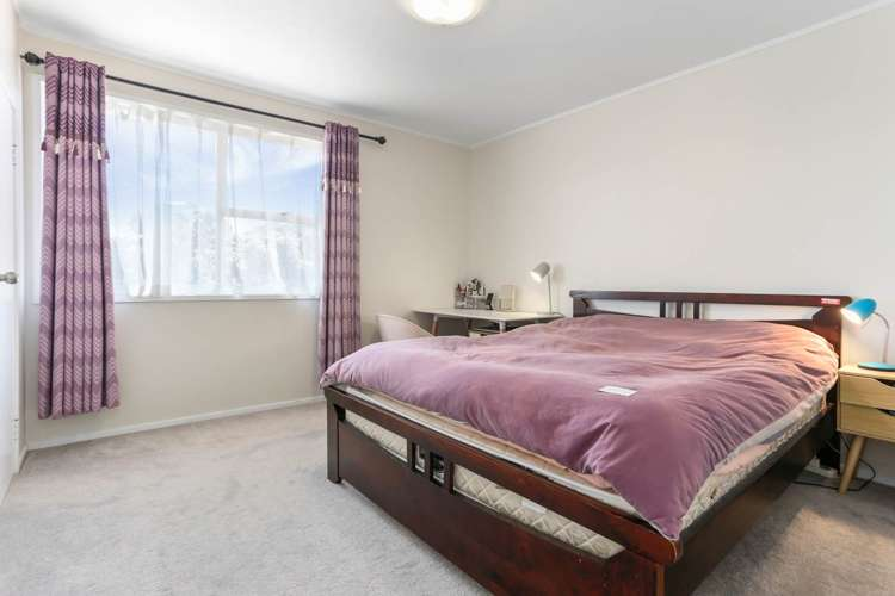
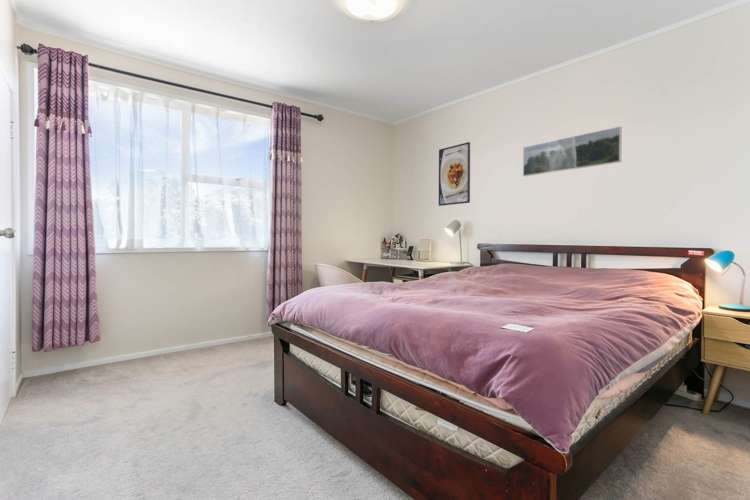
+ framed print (453, 175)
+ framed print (567, 154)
